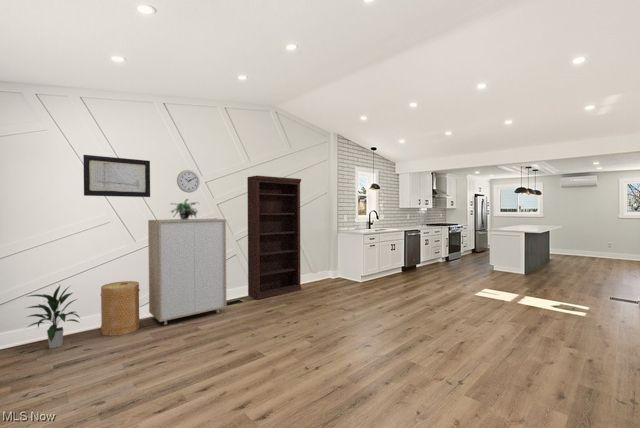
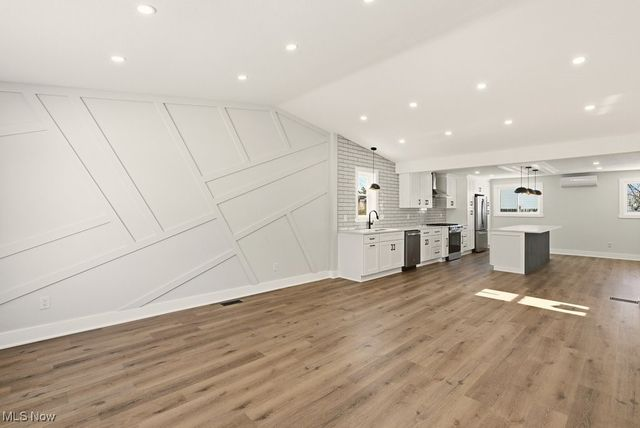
- indoor plant (53, 316)
- potted plant (184, 209)
- basket (120, 307)
- wall art (118, 177)
- bookshelf (275, 235)
- wall clock (188, 181)
- storage cabinet (188, 267)
